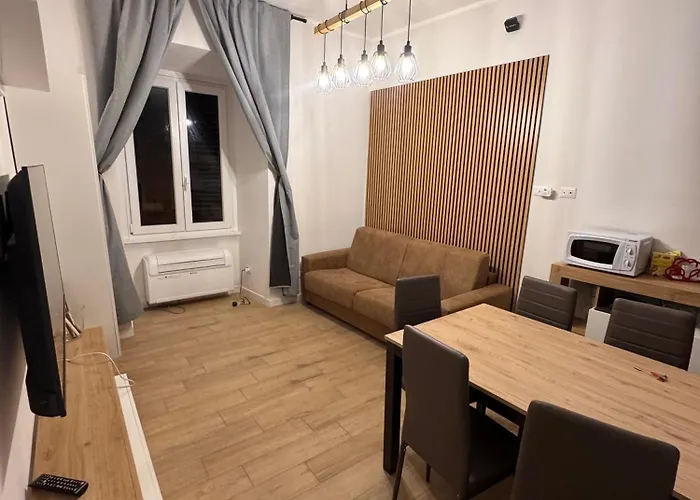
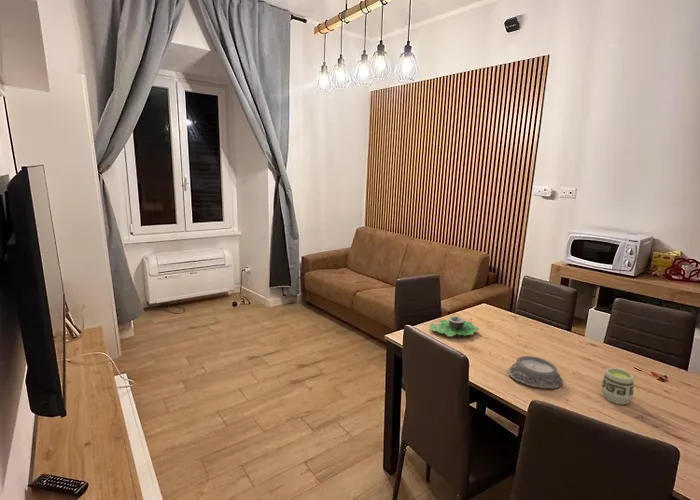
+ succulent planter (454, 323)
+ mortar (535, 369)
+ cup (617, 386)
